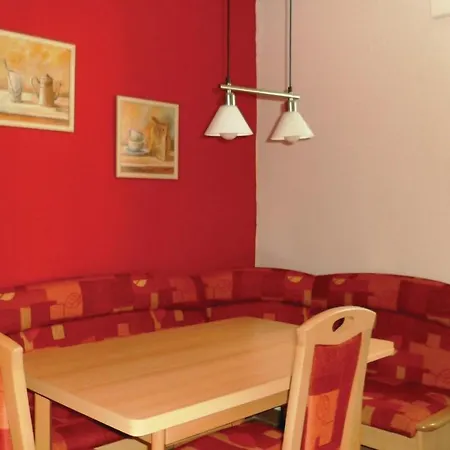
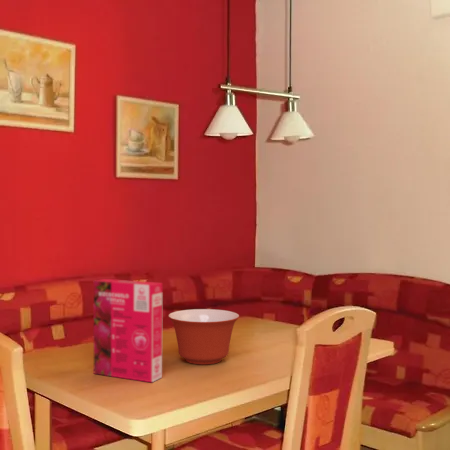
+ cereal box (127, 328)
+ mixing bowl (203, 337)
